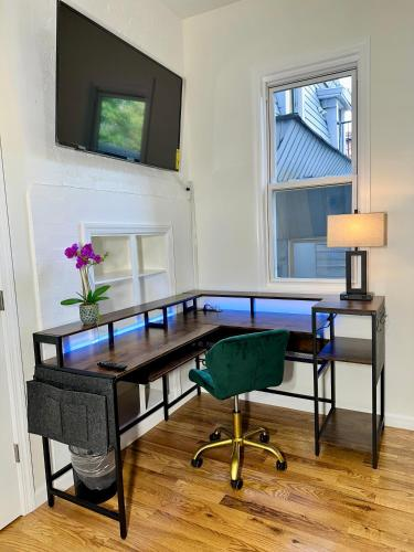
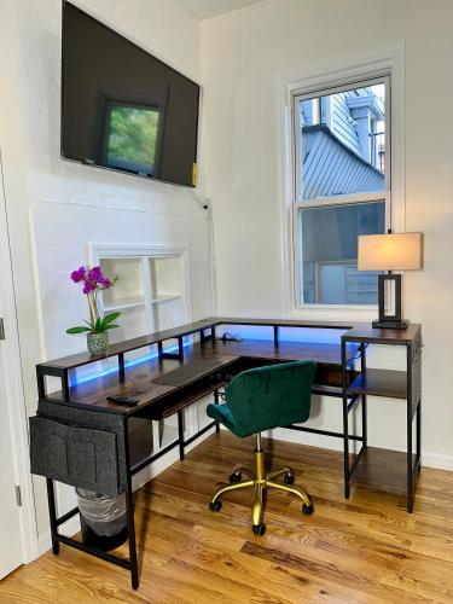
+ cup (139, 382)
+ computer keyboard (188, 371)
